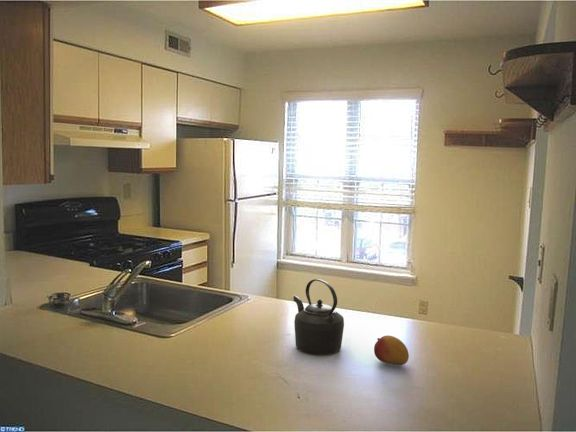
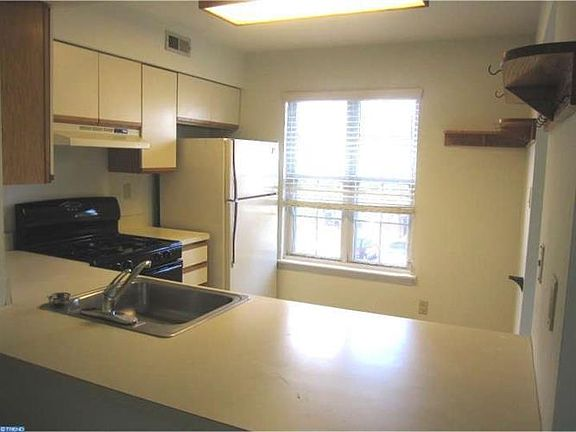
- kettle (312, 310)
- fruit (391, 350)
